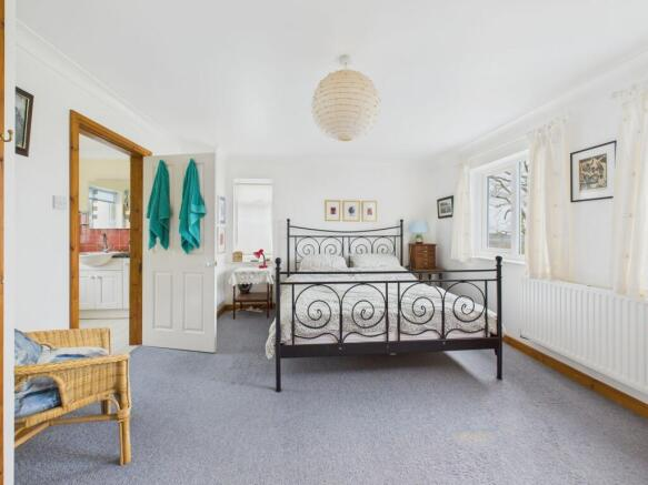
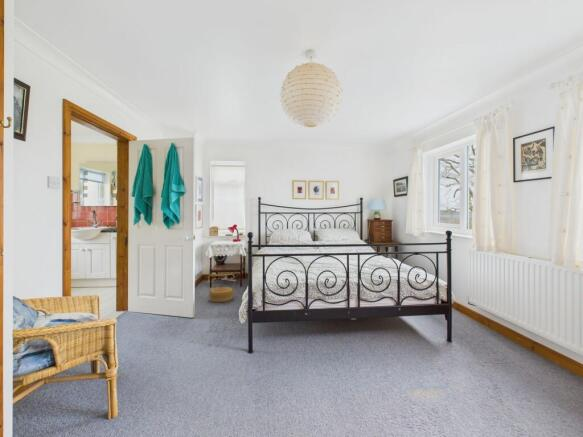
+ basket (221, 286)
